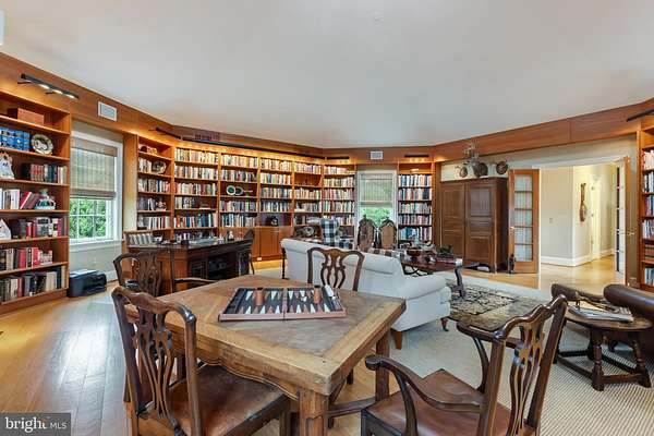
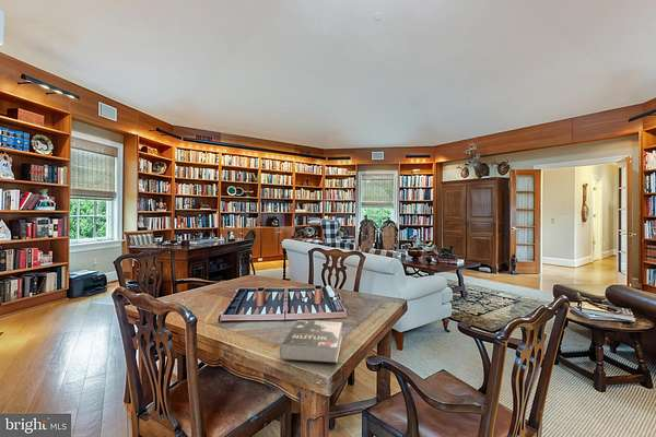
+ book (314, 339)
